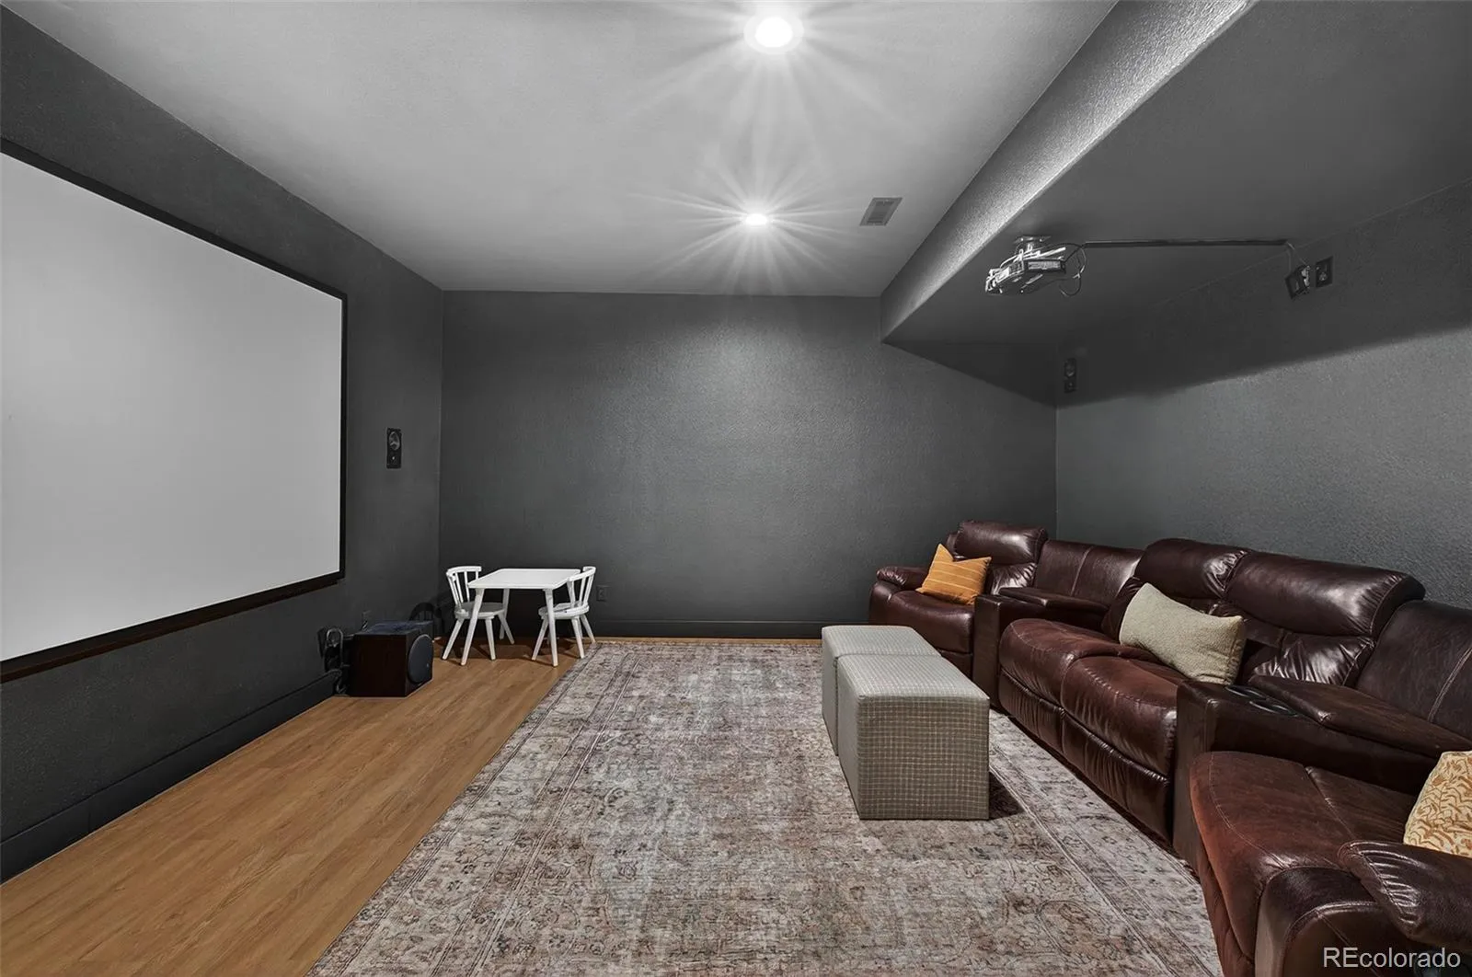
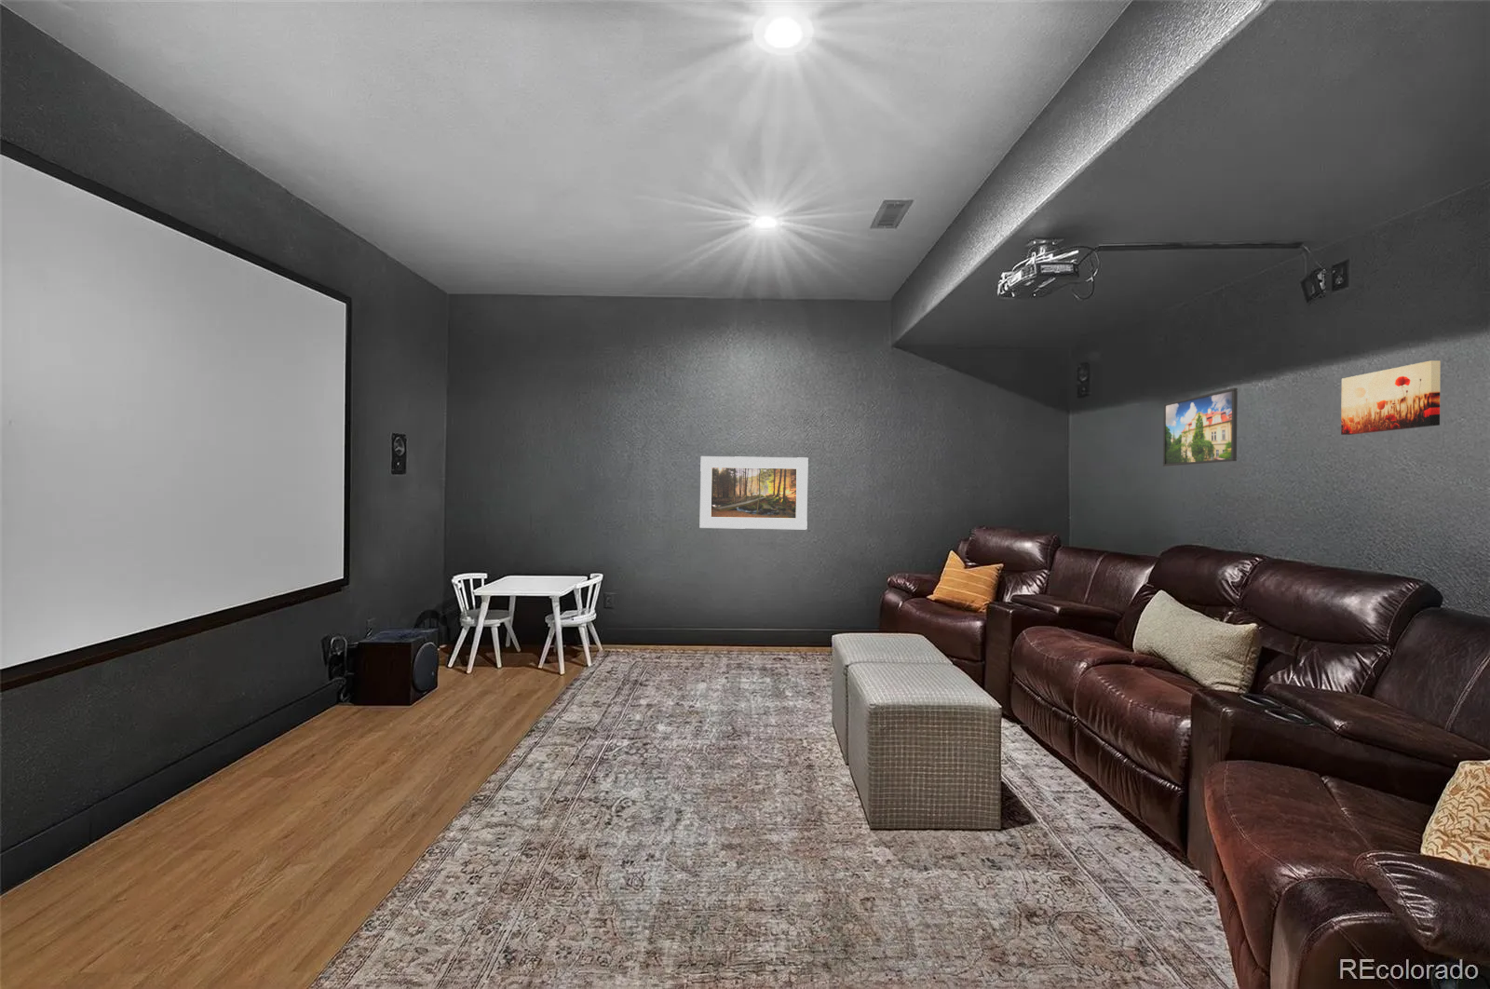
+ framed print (754, 492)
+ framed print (1196, 430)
+ wall art (1386, 400)
